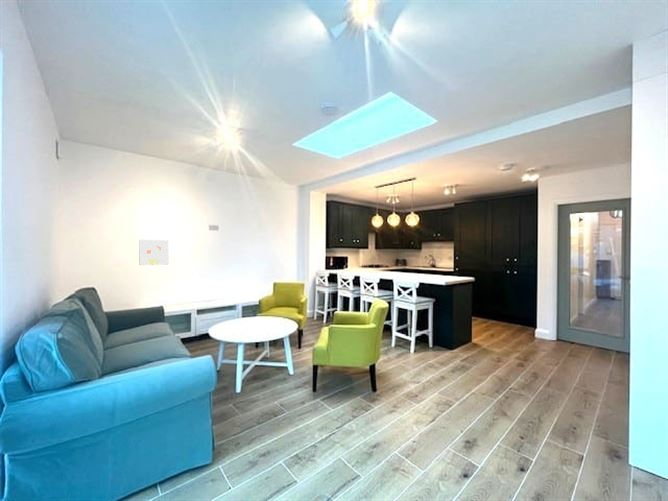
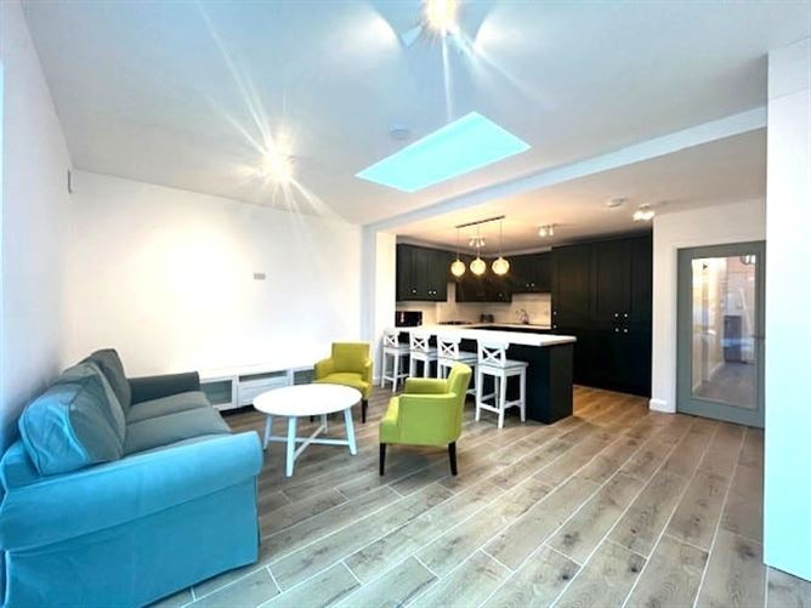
- wall art (154, 252)
